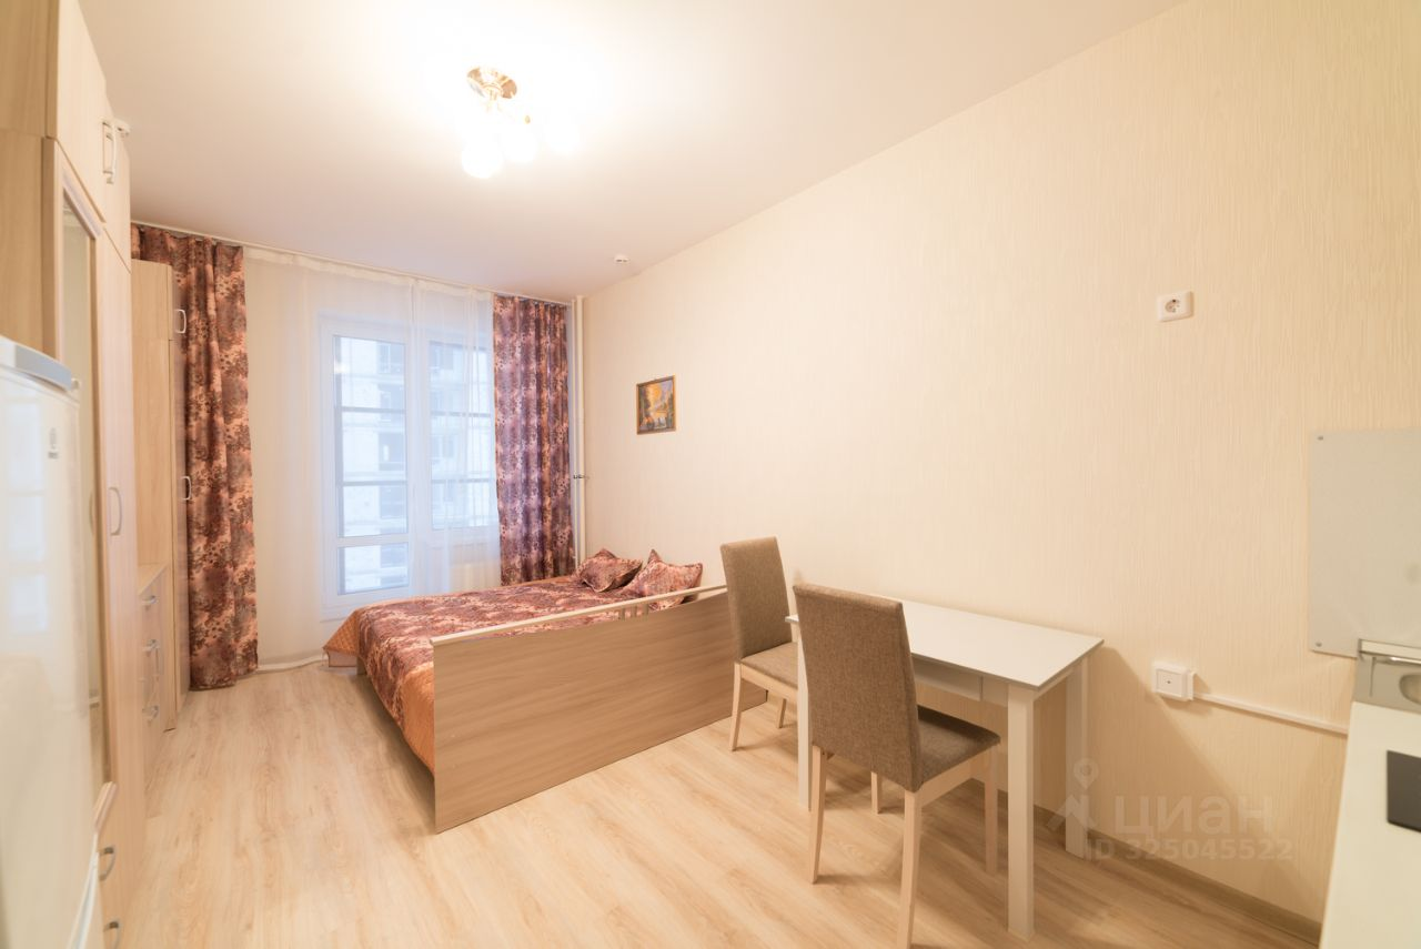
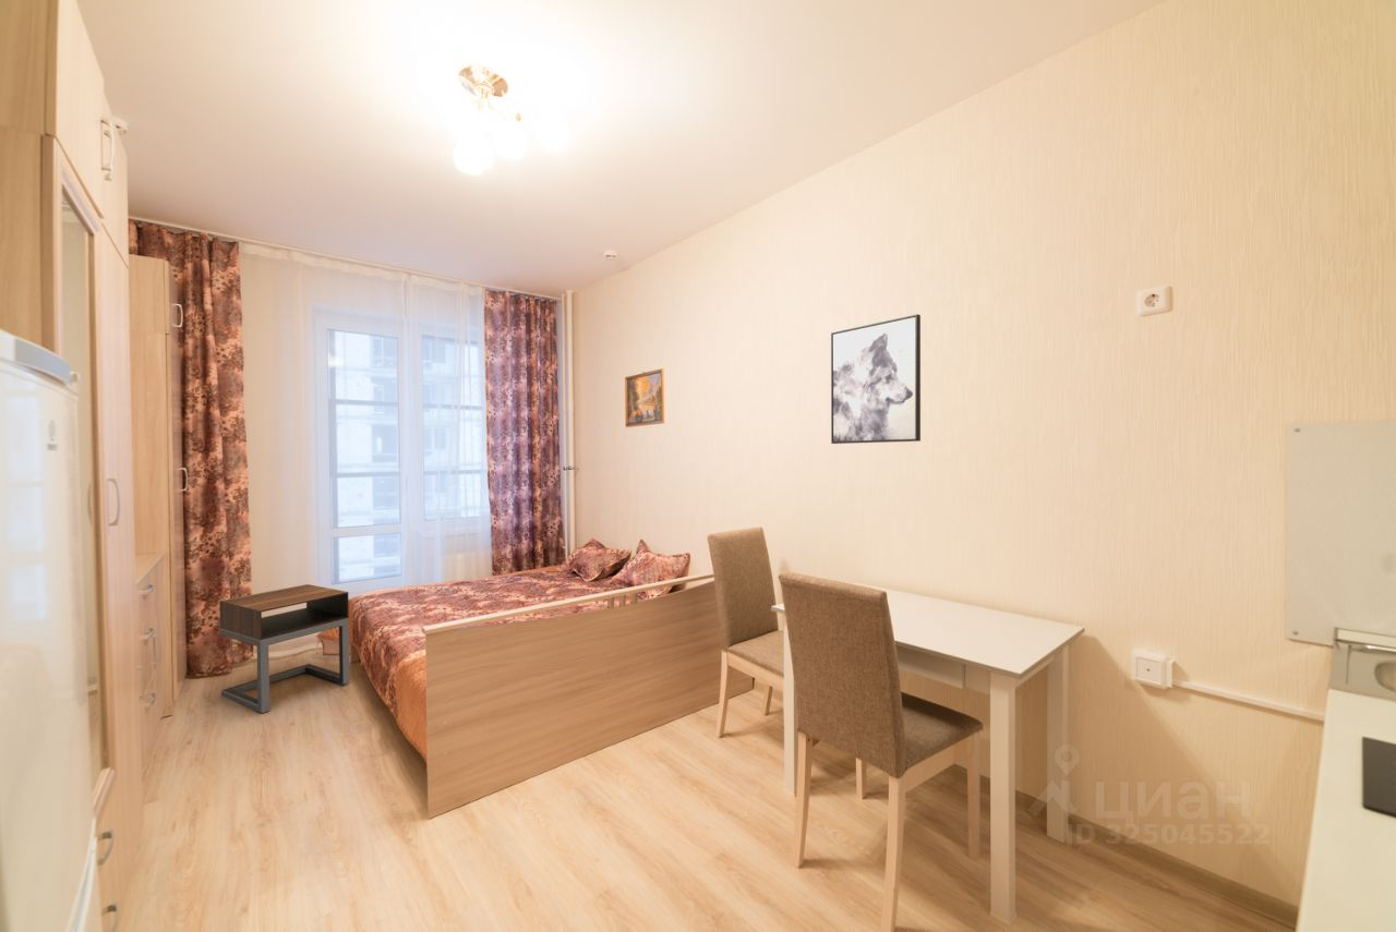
+ nightstand (286, 640)
+ wall art (872, 383)
